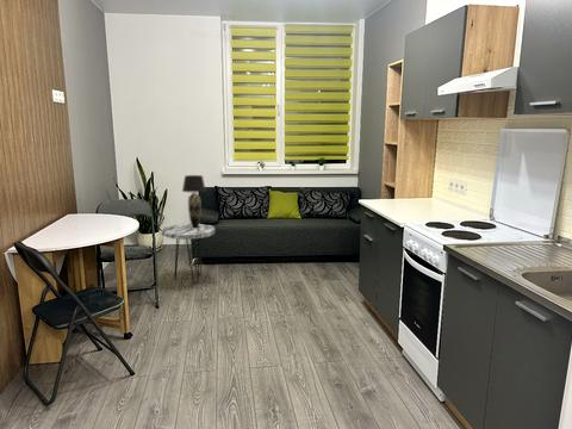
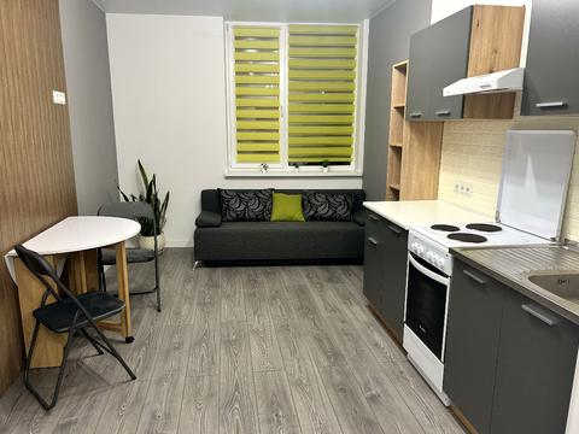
- side table (188, 254)
- table lamp (194, 201)
